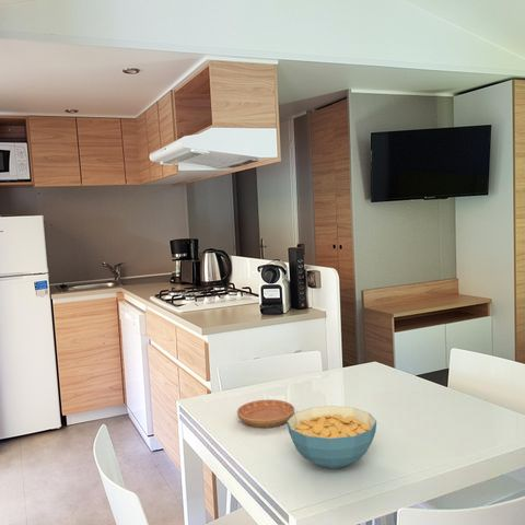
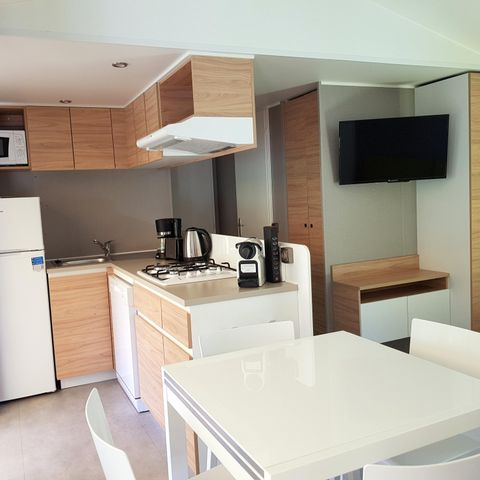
- cereal bowl (331, 442)
- saucer (266, 413)
